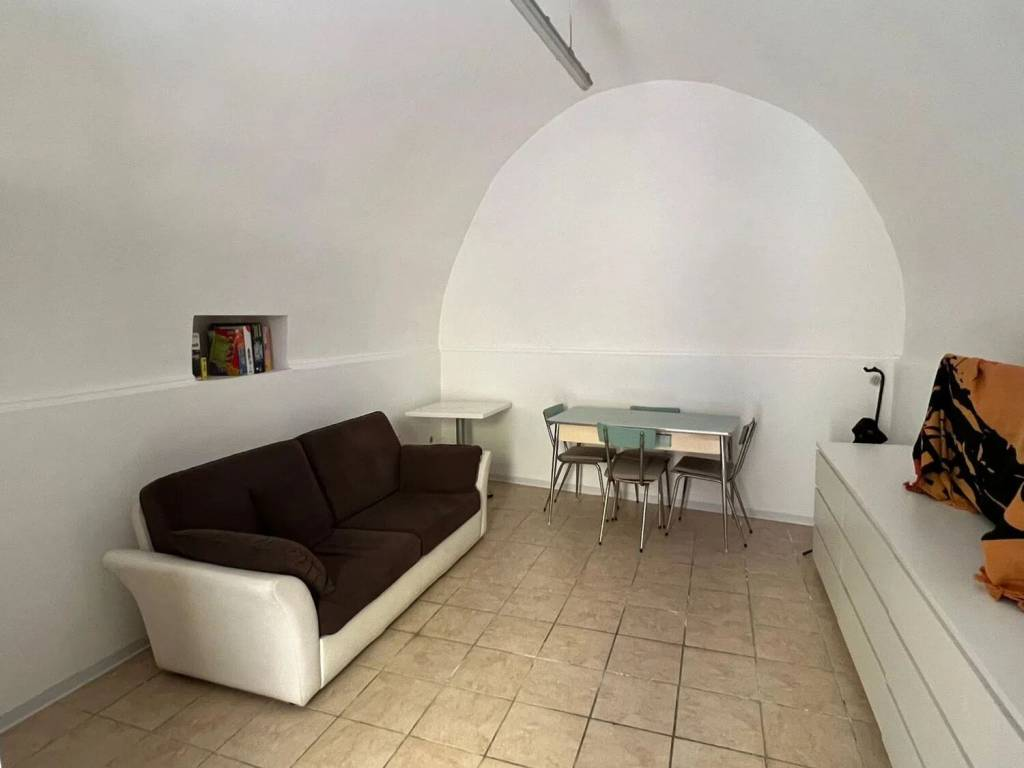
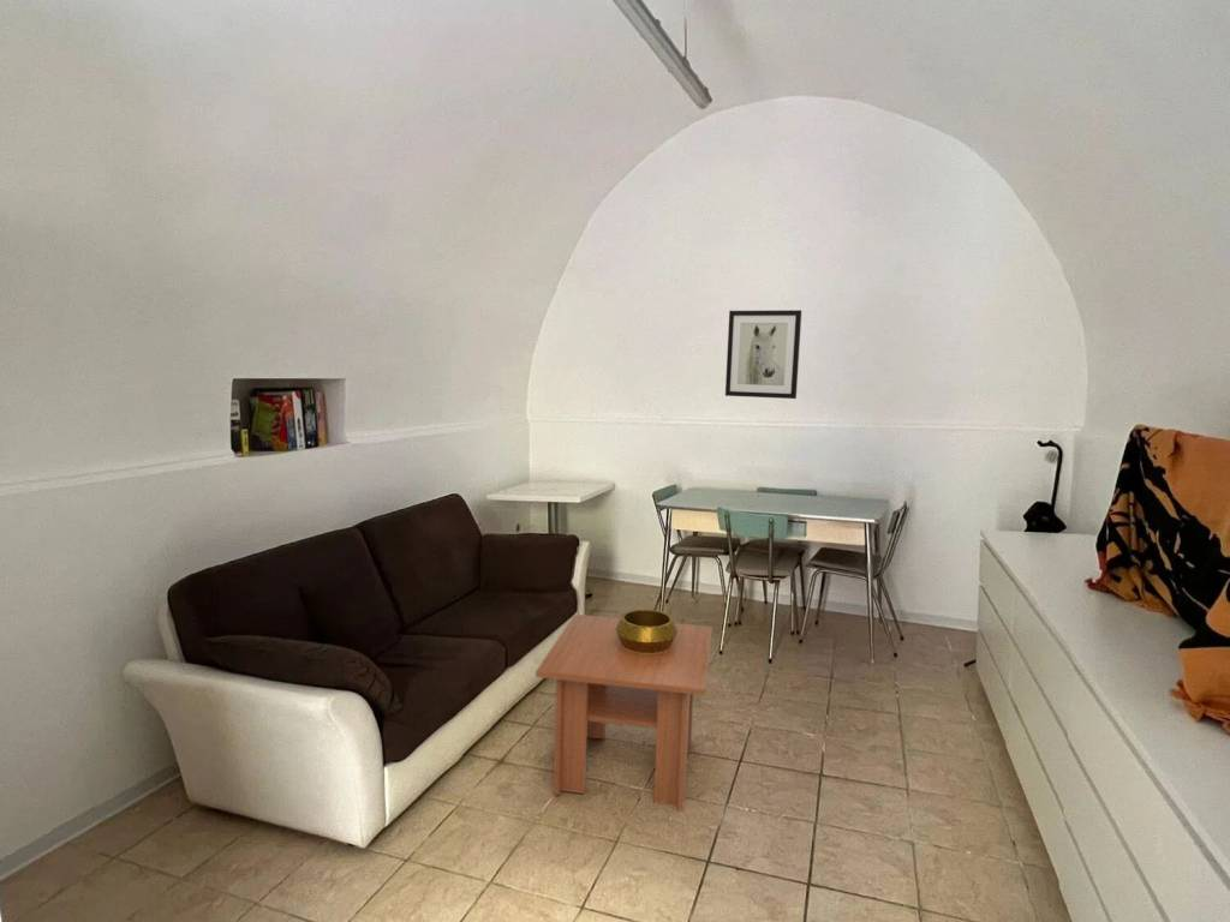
+ coffee table (629, 707)
+ wall art (762, 354)
+ decorative bowl (646, 629)
